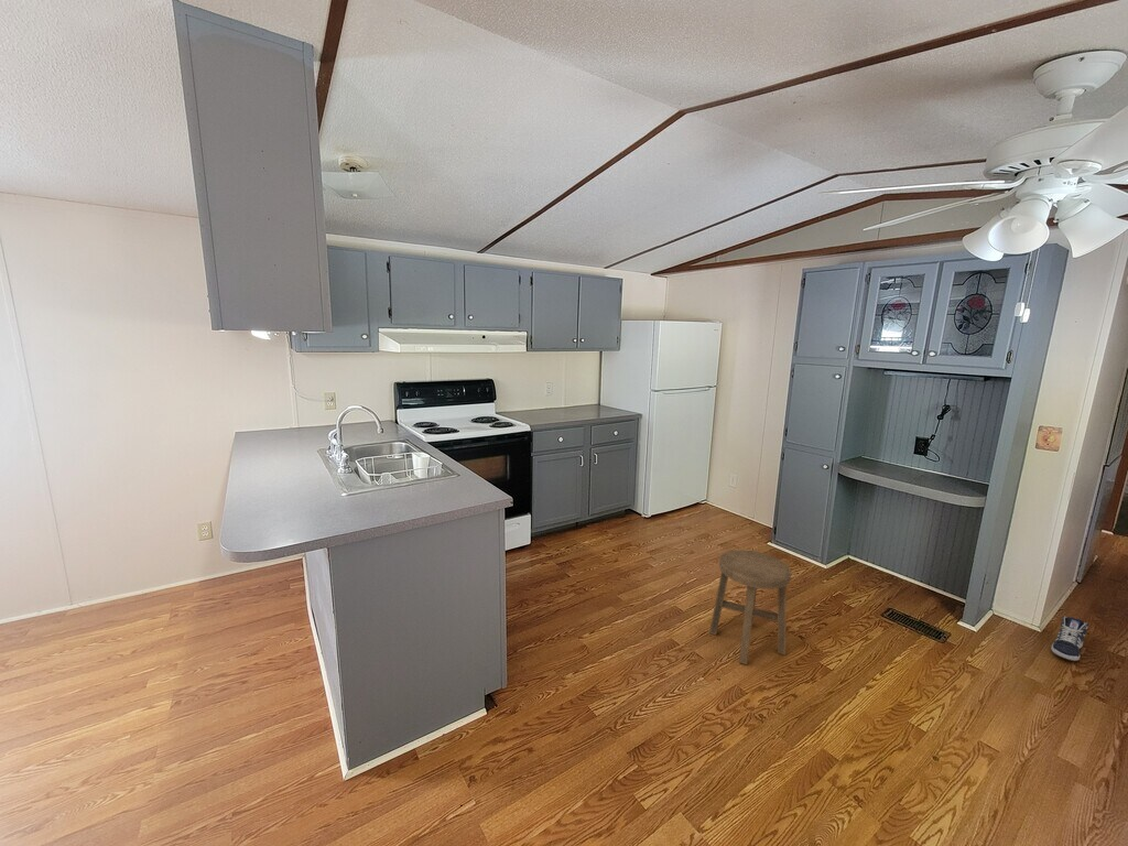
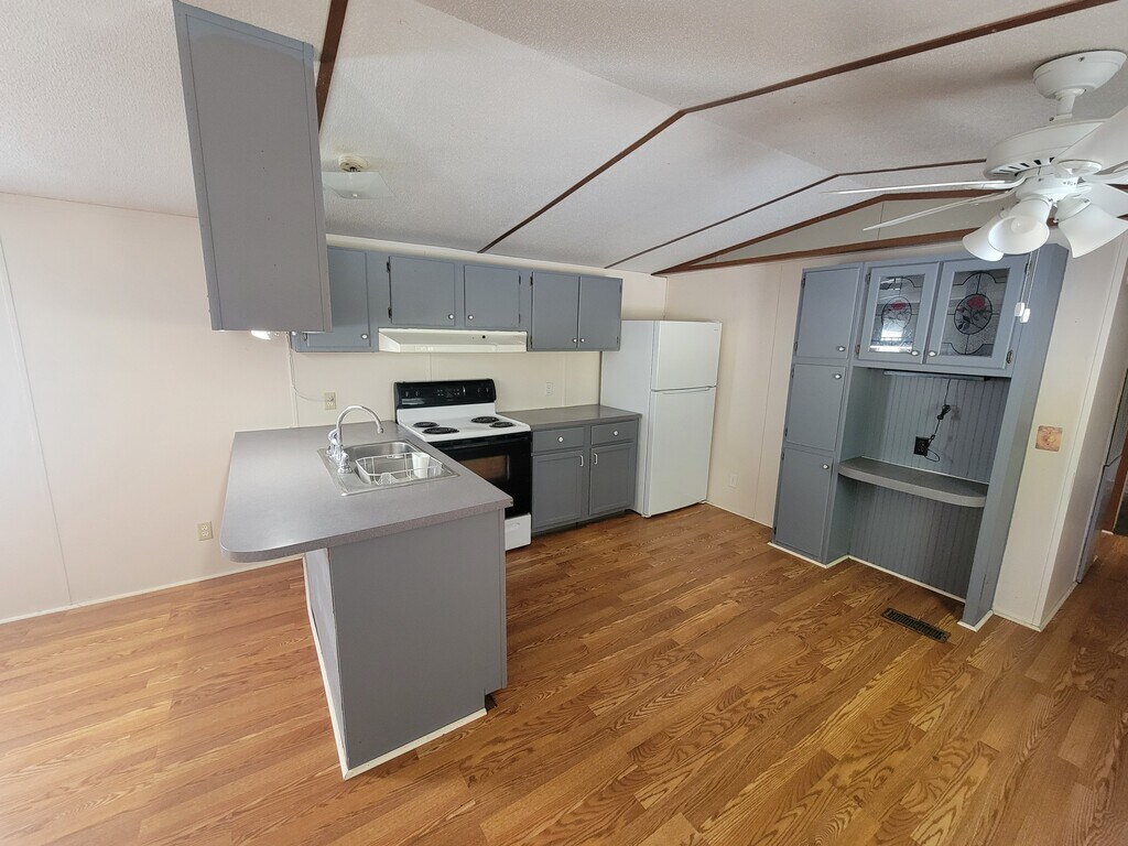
- sneaker (1070, 636)
- stool (750, 604)
